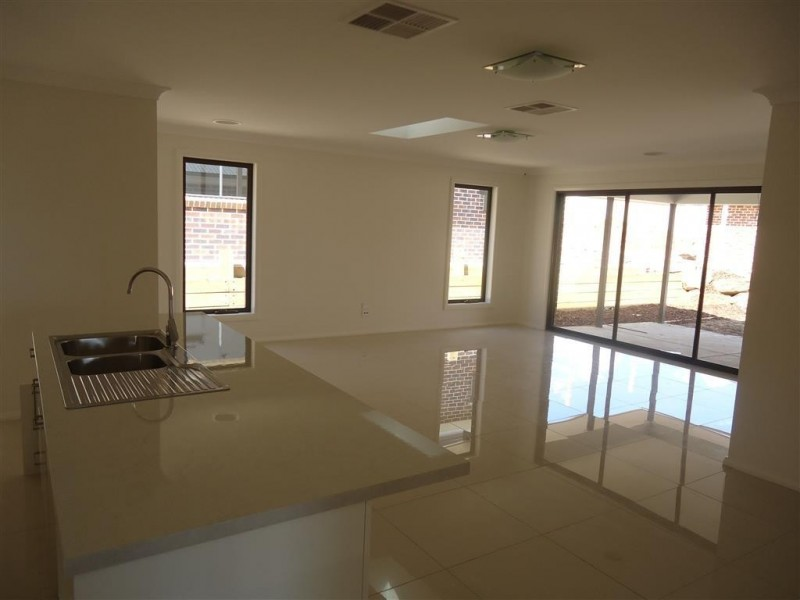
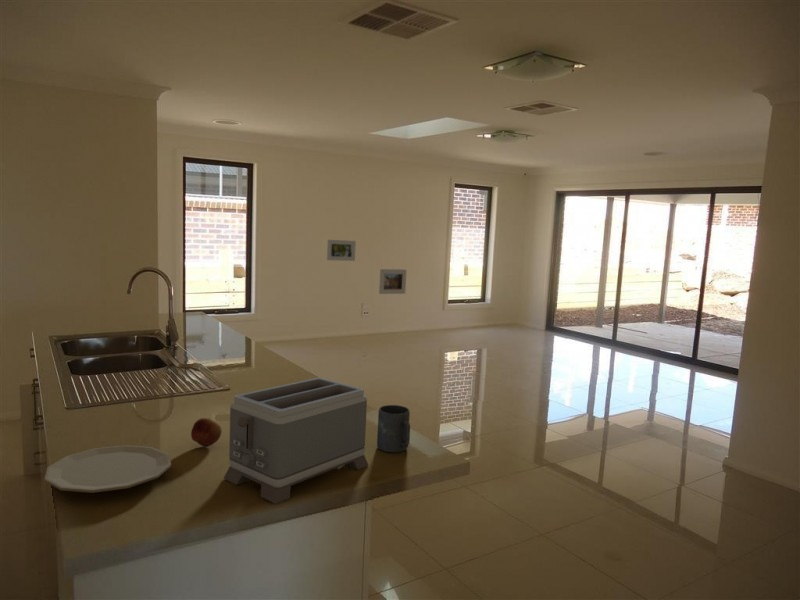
+ plate (110, 471)
+ mug (396, 430)
+ toaster (295, 433)
+ apple (206, 431)
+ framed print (392, 281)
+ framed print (341, 250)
